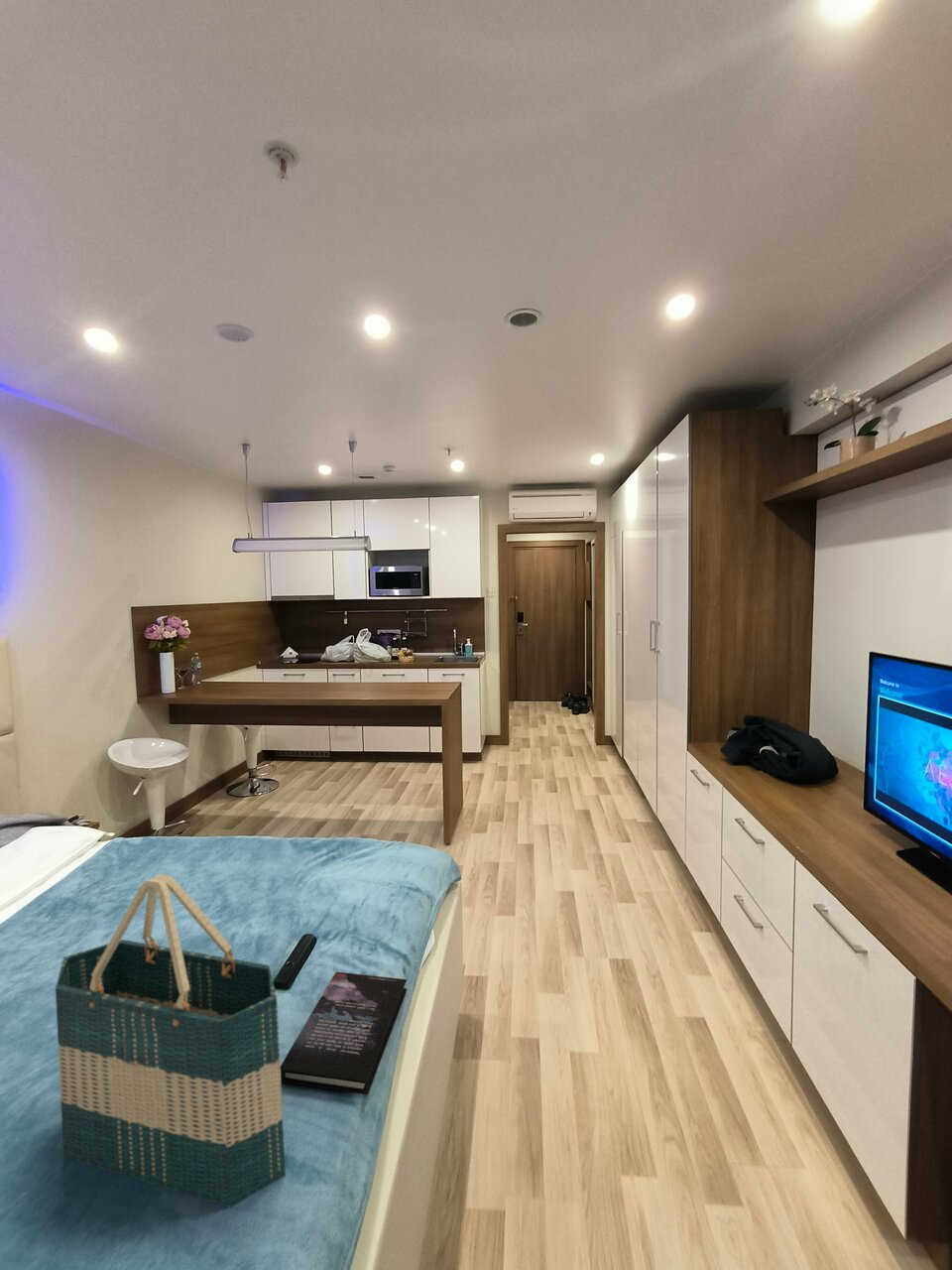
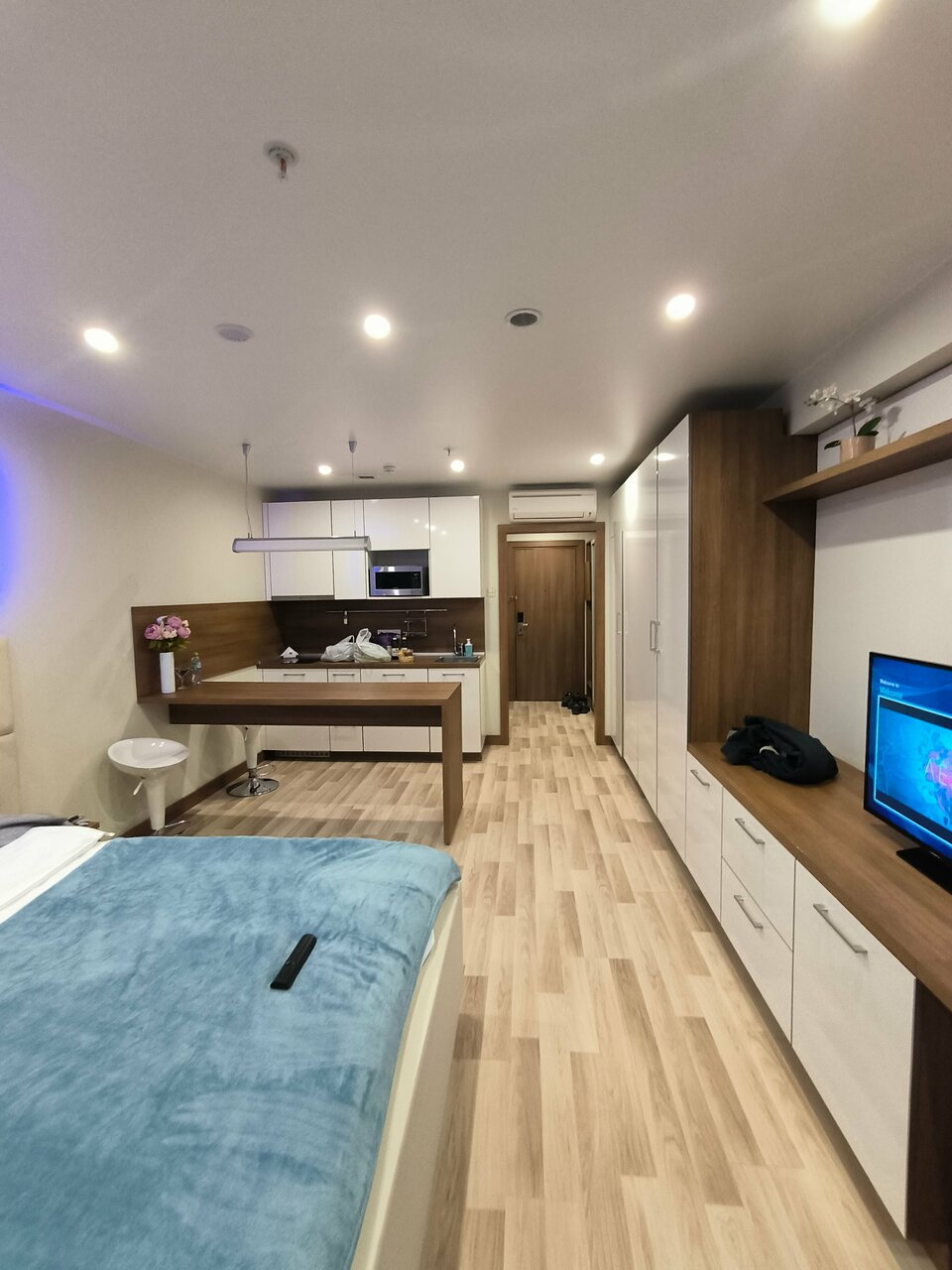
- book (349, 1025)
- tote bag (166, 1014)
